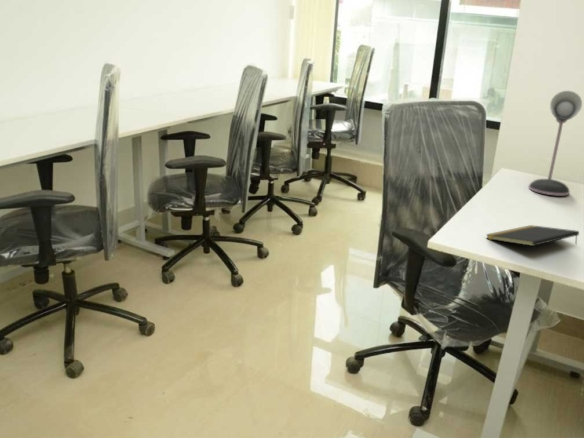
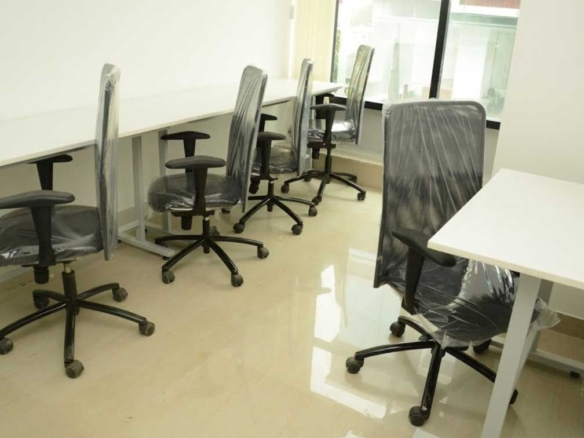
- notepad (532, 234)
- desk lamp (558, 141)
